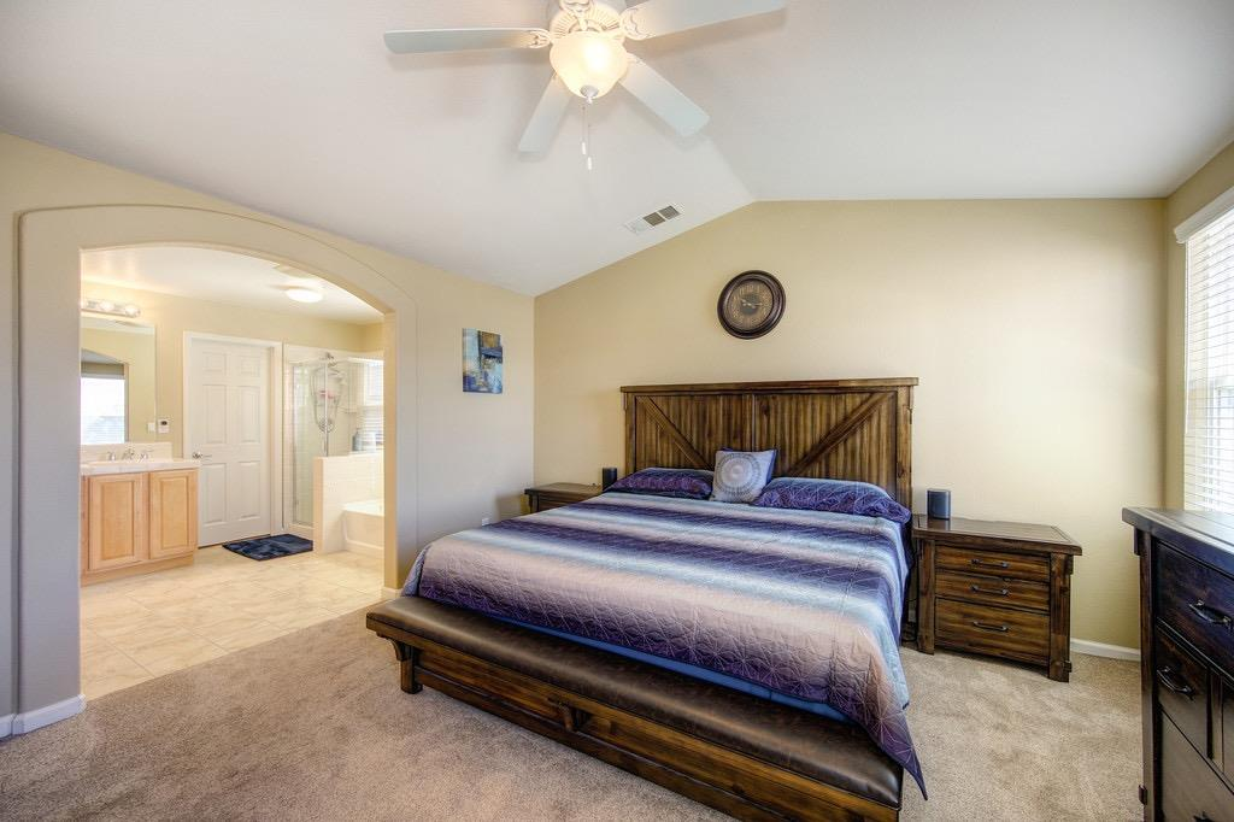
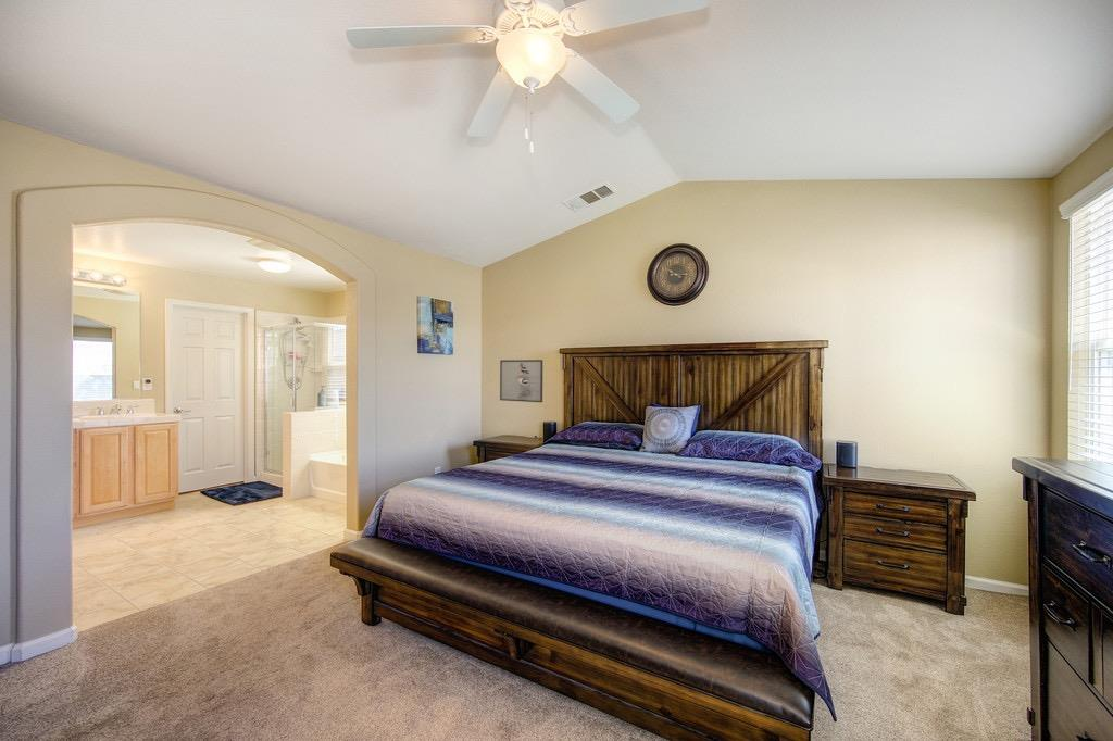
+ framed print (521, 380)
